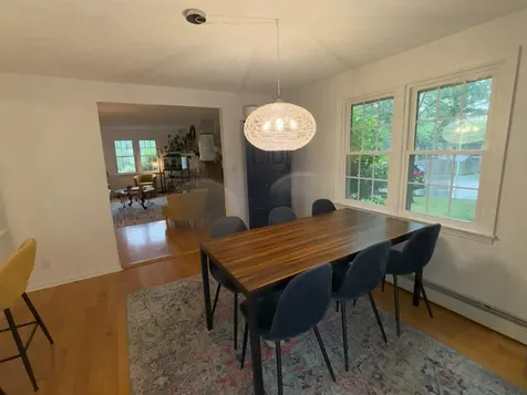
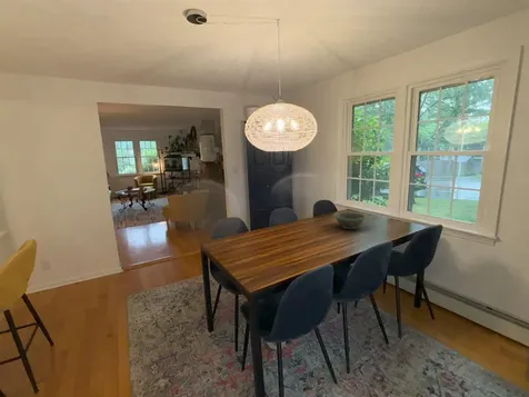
+ decorative bowl (349, 221)
